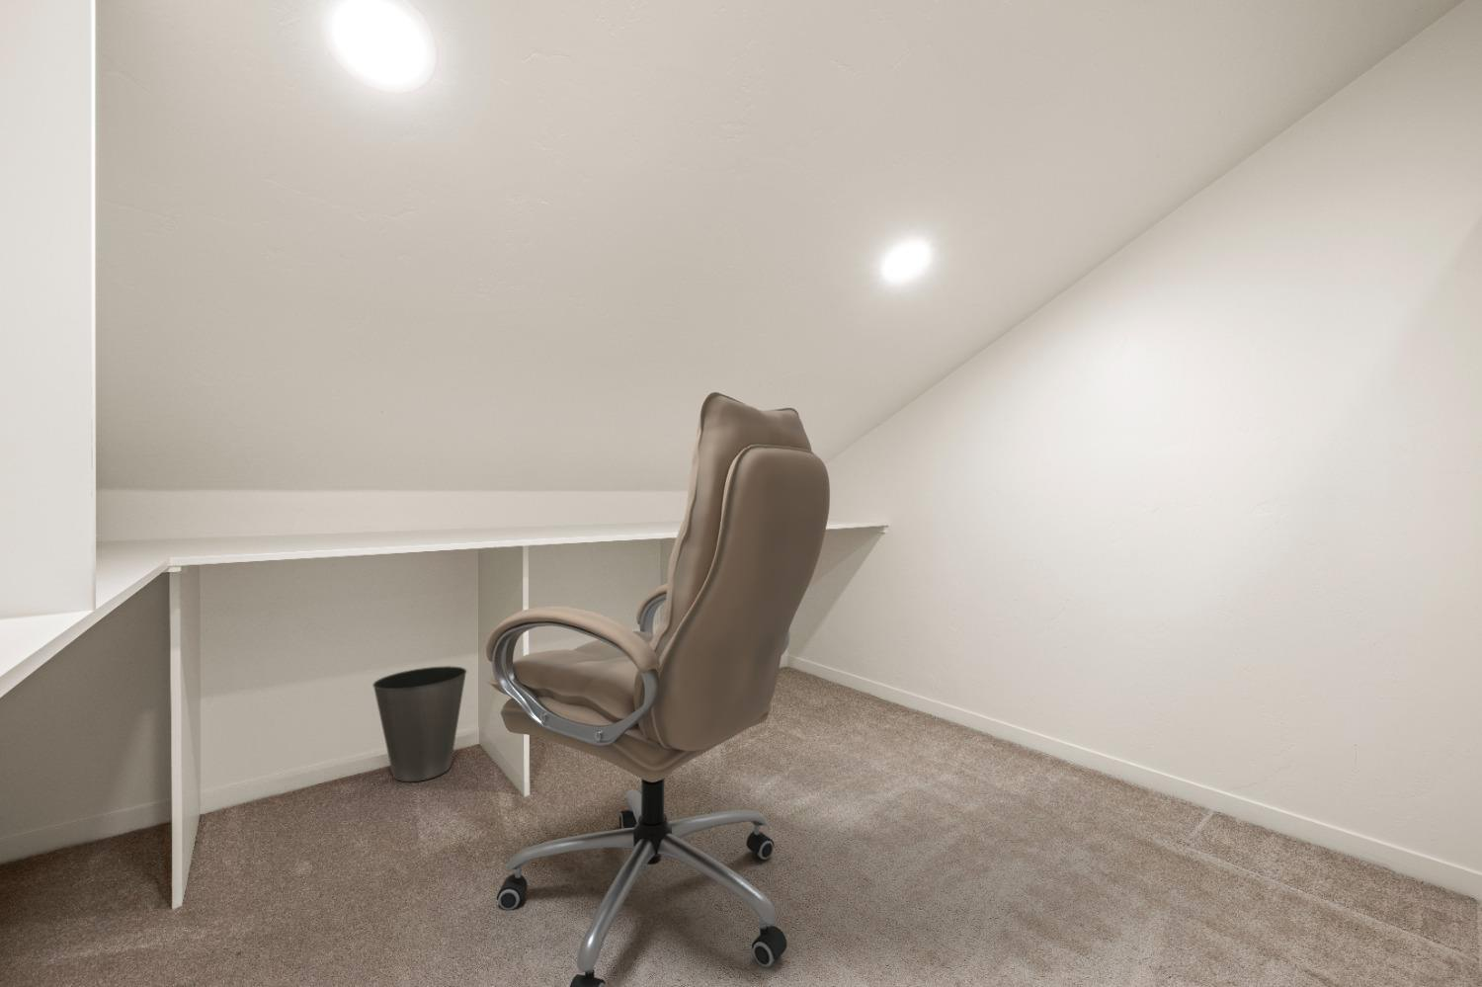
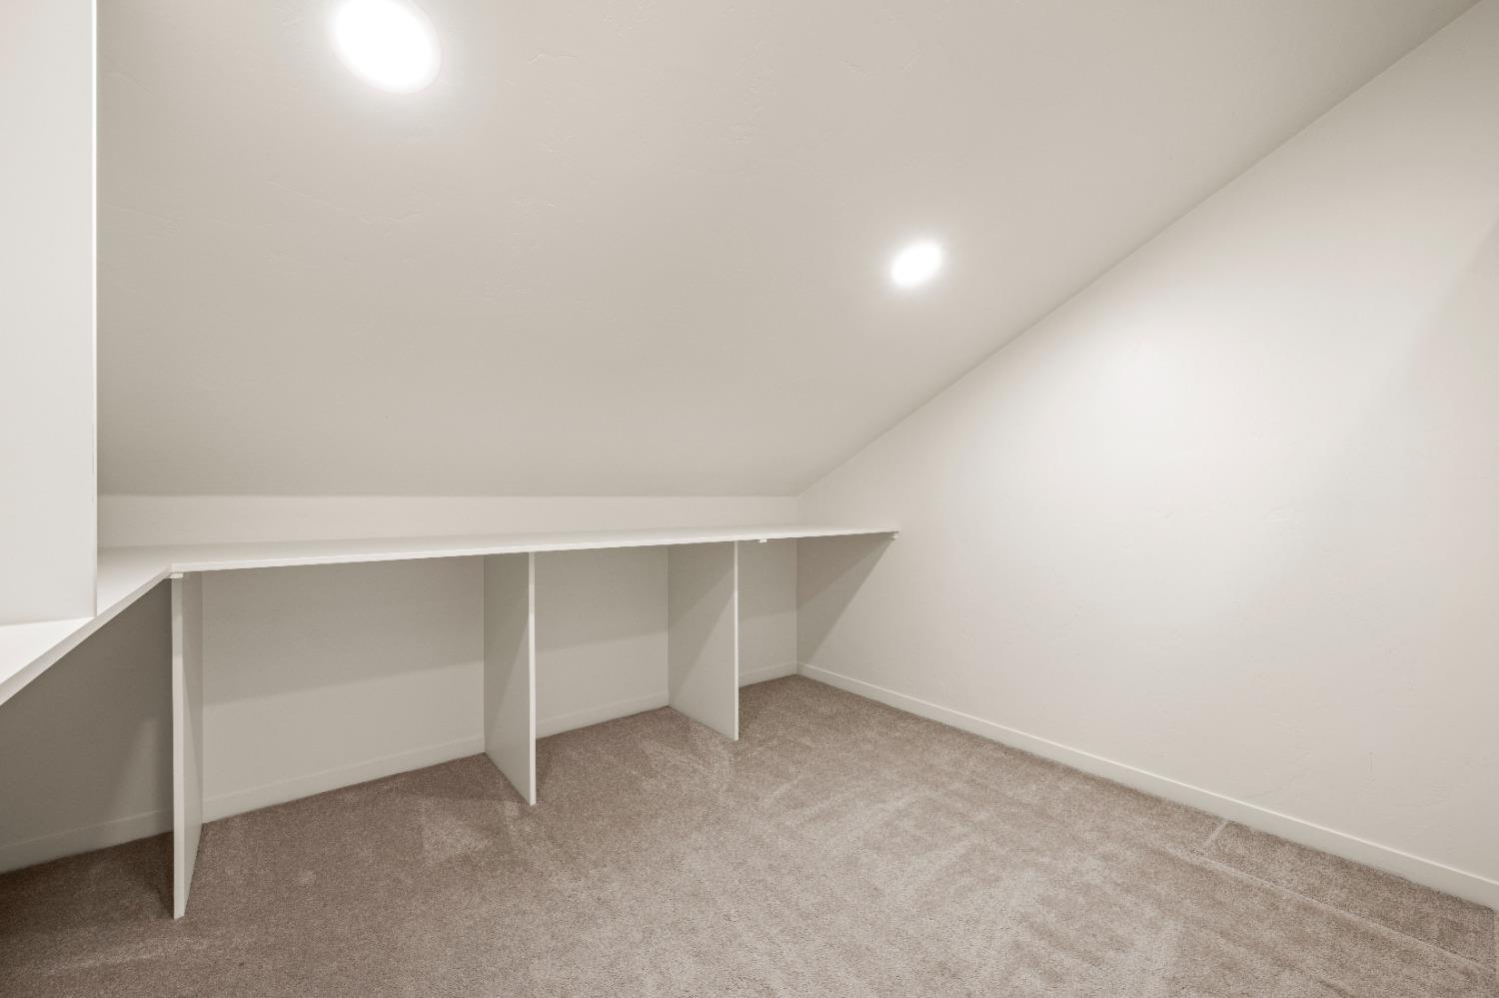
- office chair (661, 657)
- waste basket (421, 724)
